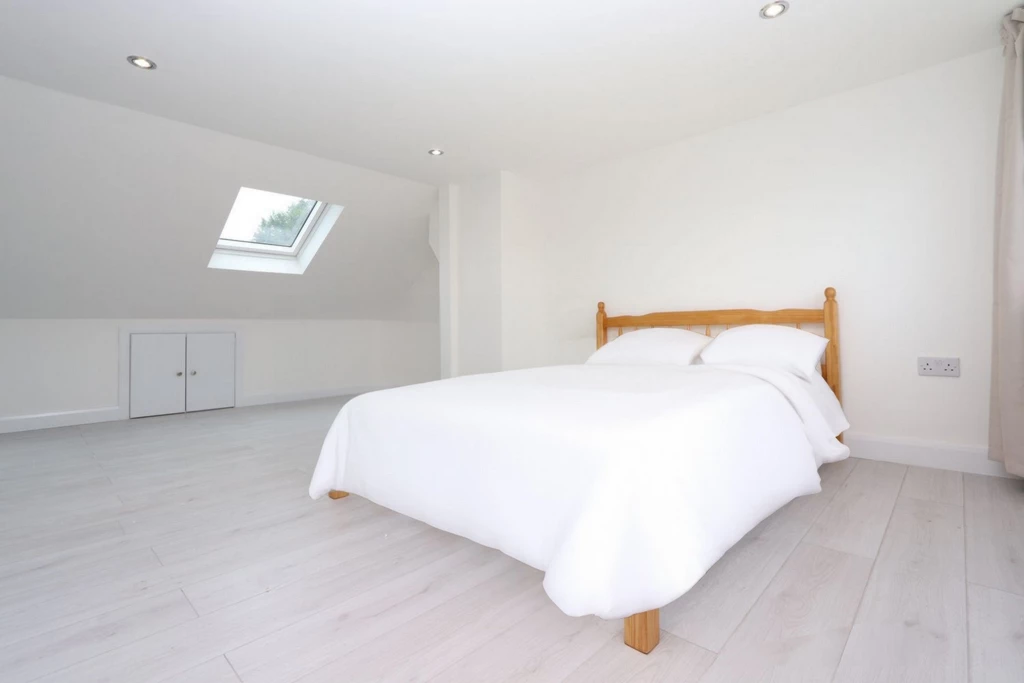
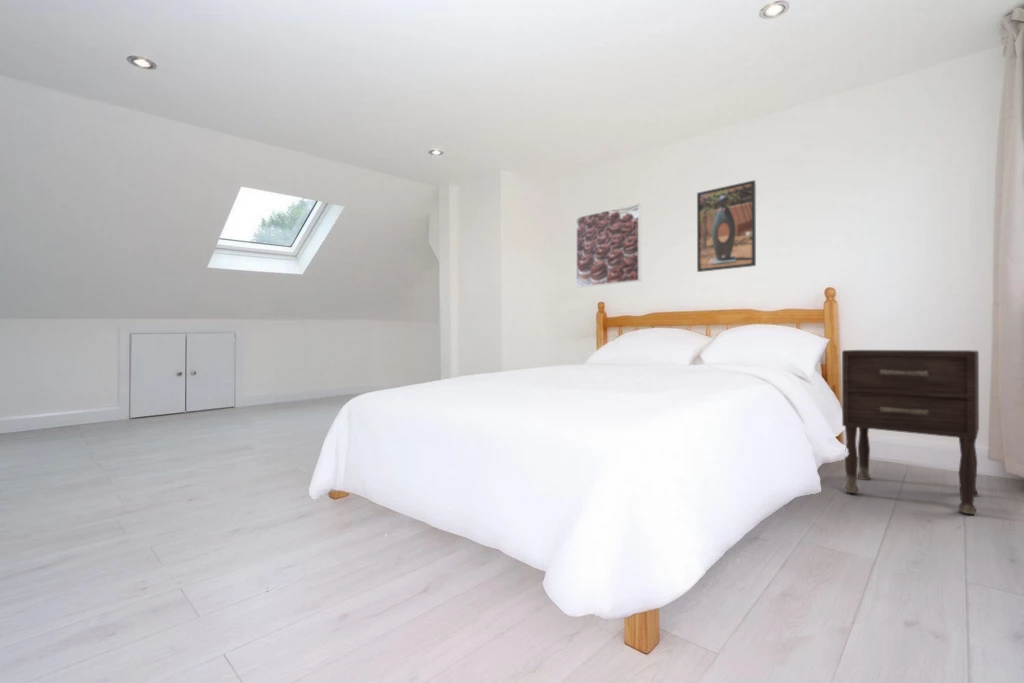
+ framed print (725, 227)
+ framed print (607, 247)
+ nightstand (909, 422)
